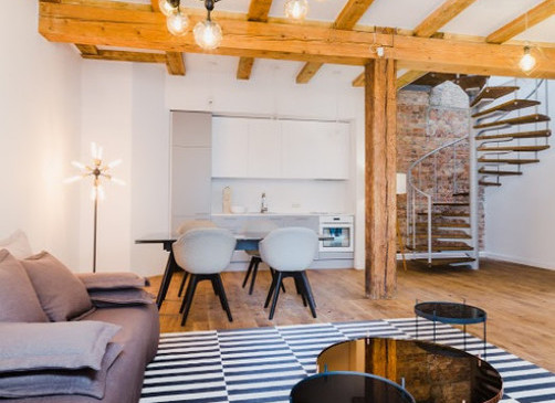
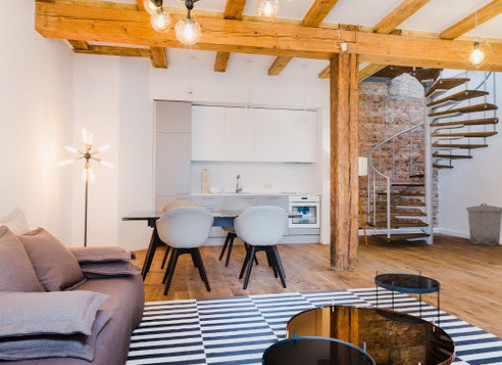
+ trash can (484, 223)
